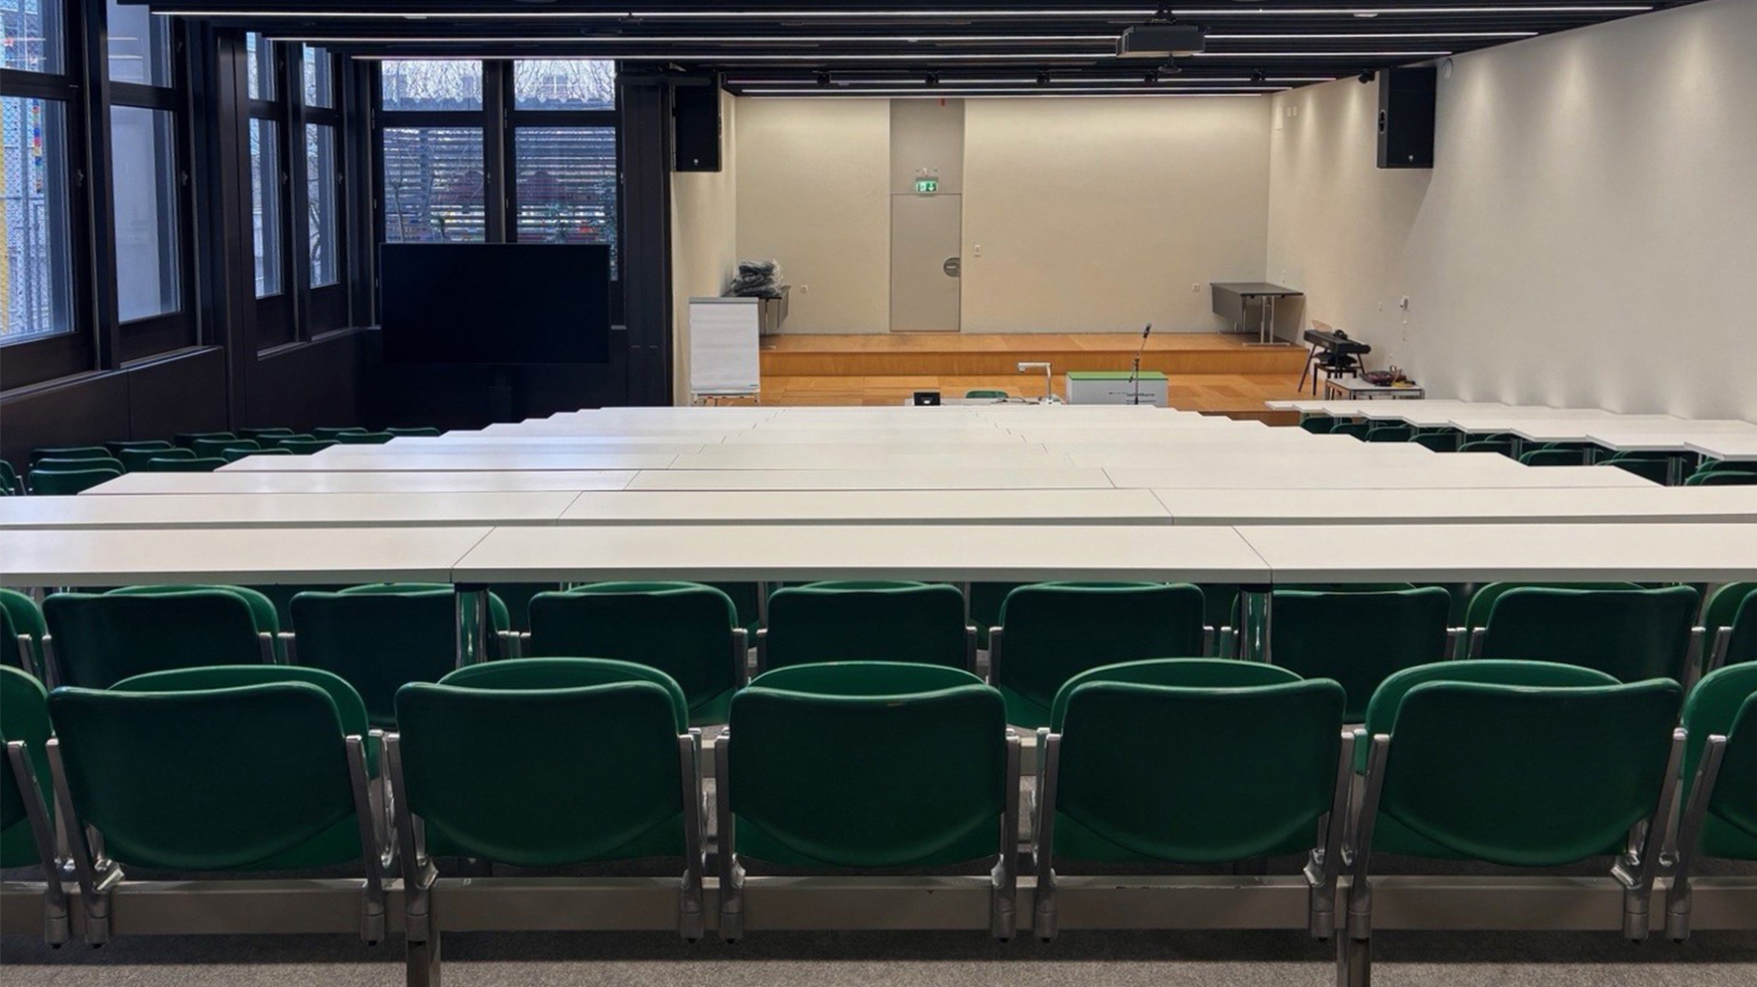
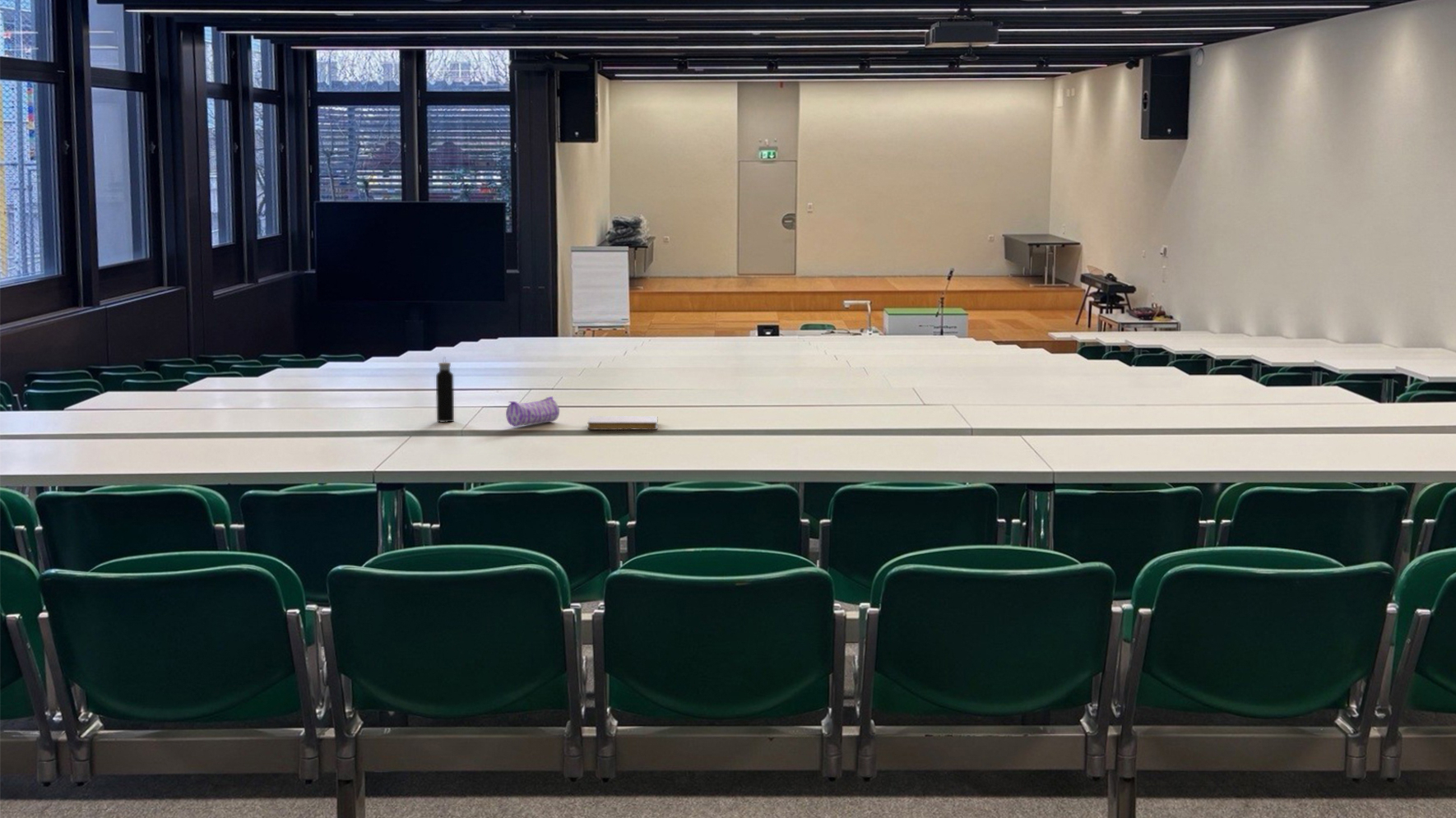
+ notebook (623, 423)
+ water bottle (444, 389)
+ pencil case (533, 411)
